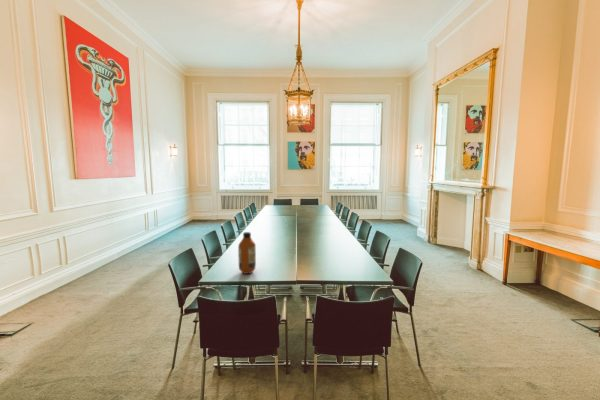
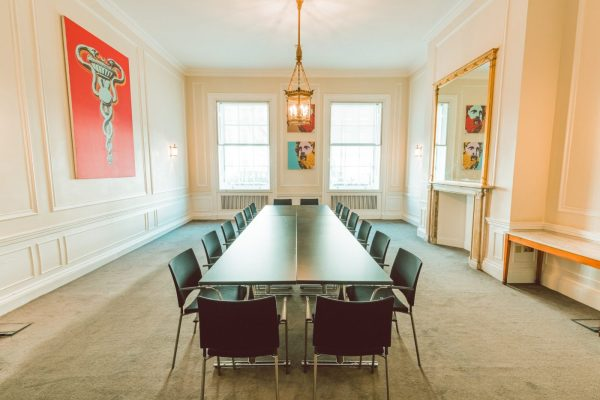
- bottle (247, 252)
